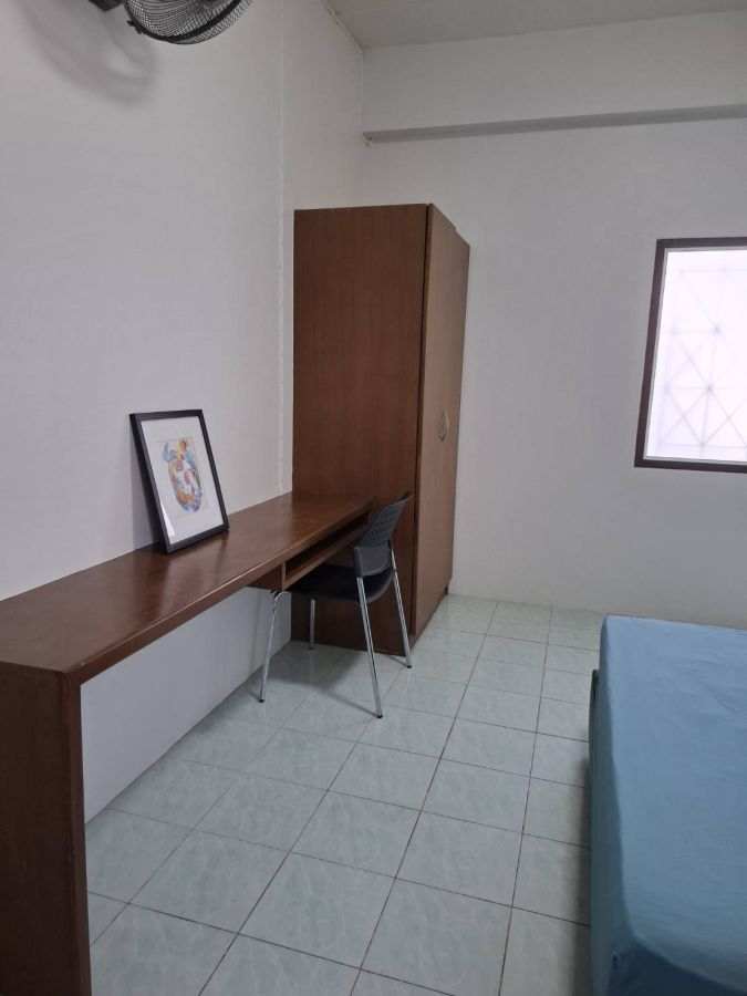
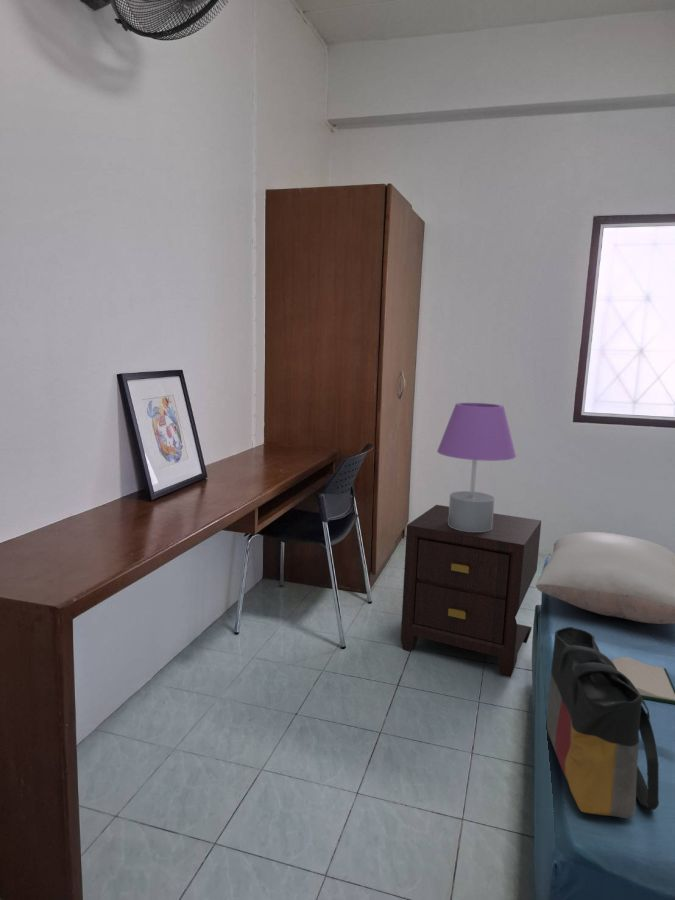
+ table lamp (475, 465)
+ tote bag (605, 716)
+ hardback book (618, 670)
+ nightstand (470, 585)
+ pillow (616, 573)
